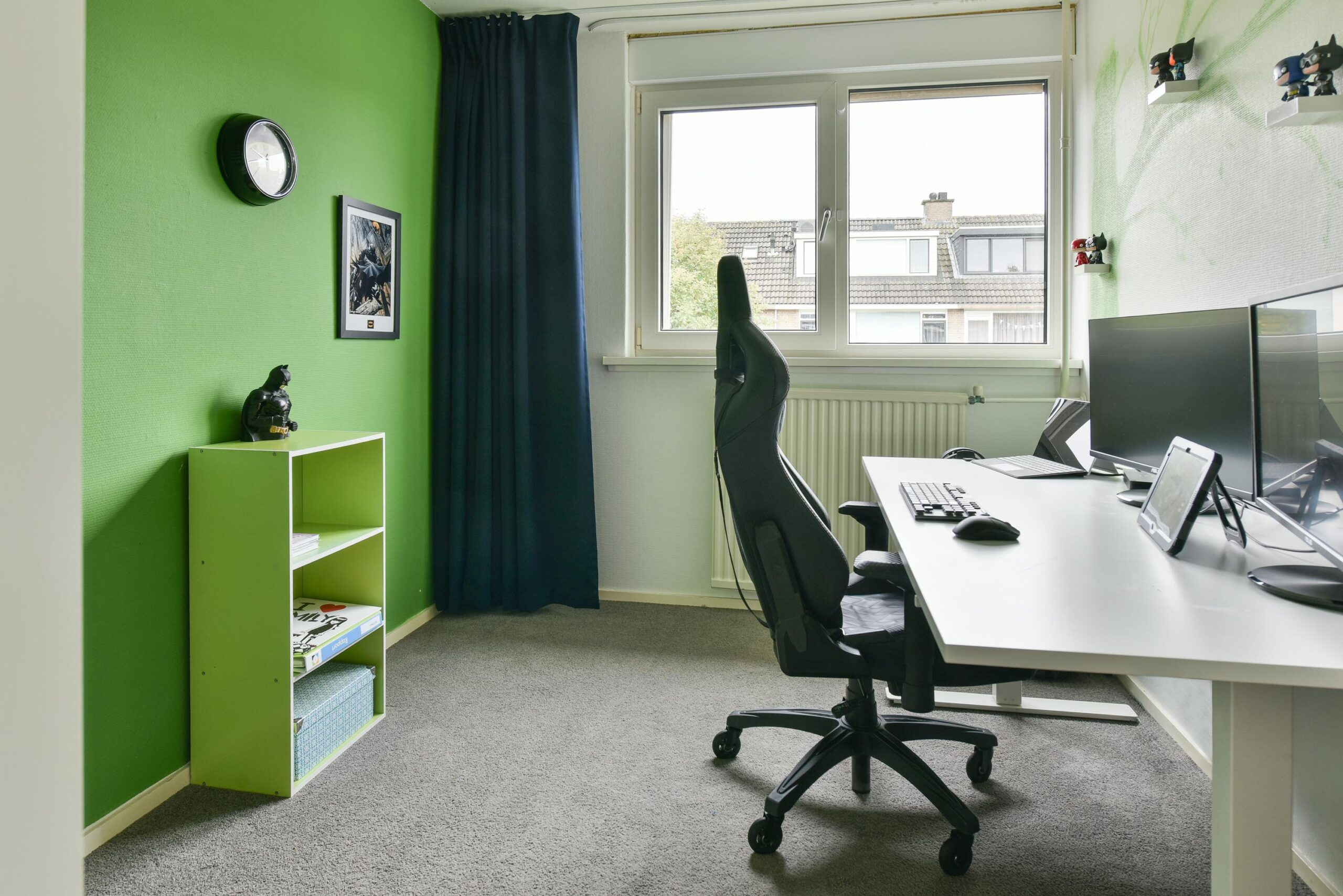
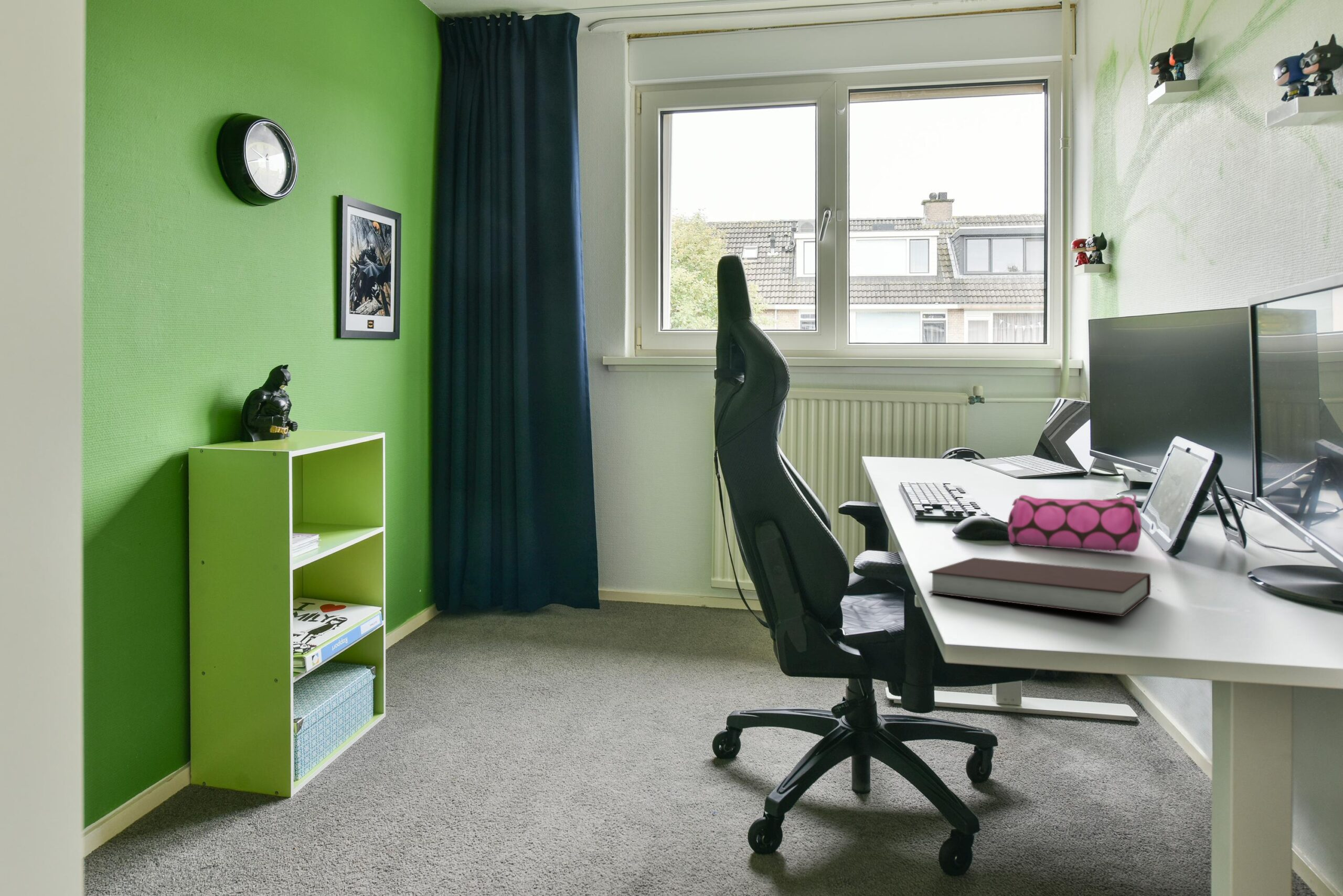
+ pencil case (1072, 520)
+ notebook (1039, 583)
